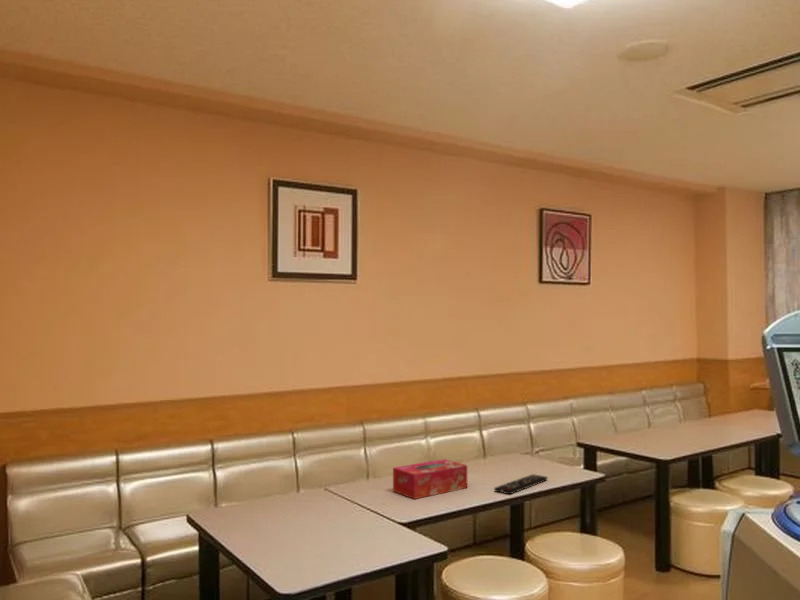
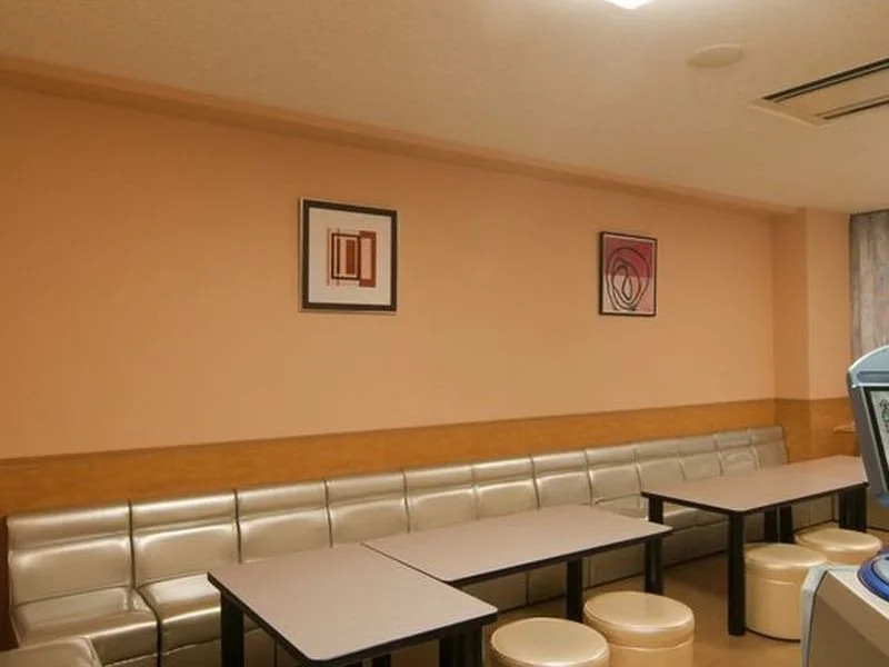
- remote control (521, 483)
- tissue box (430, 478)
